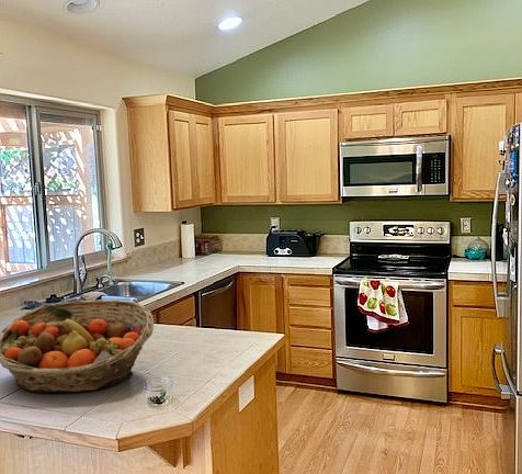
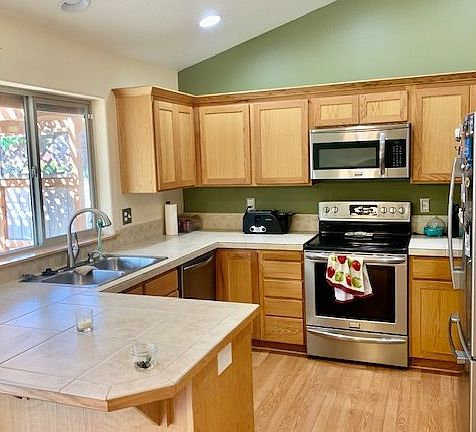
- fruit basket (76, 343)
